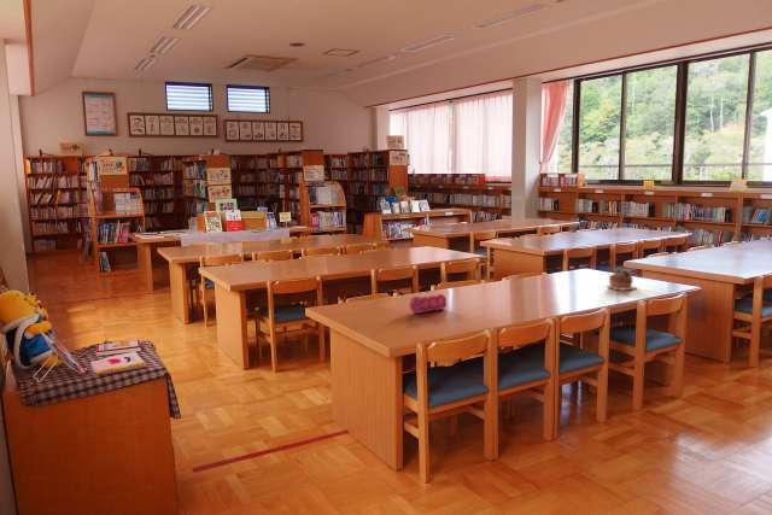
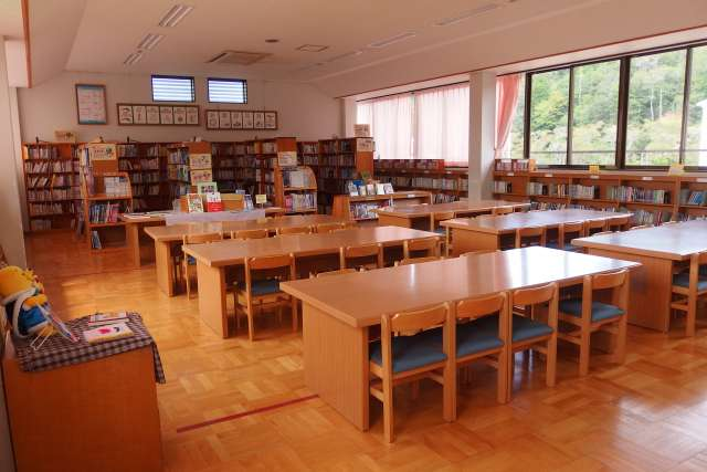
- pencil case (428, 302)
- succulent plant (620, 277)
